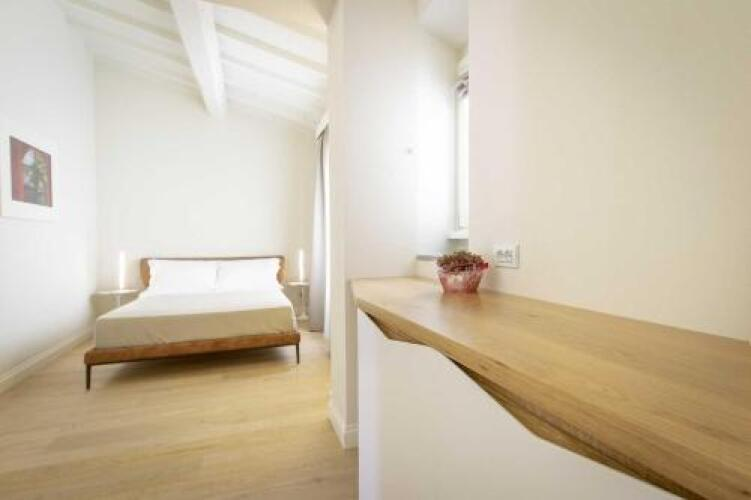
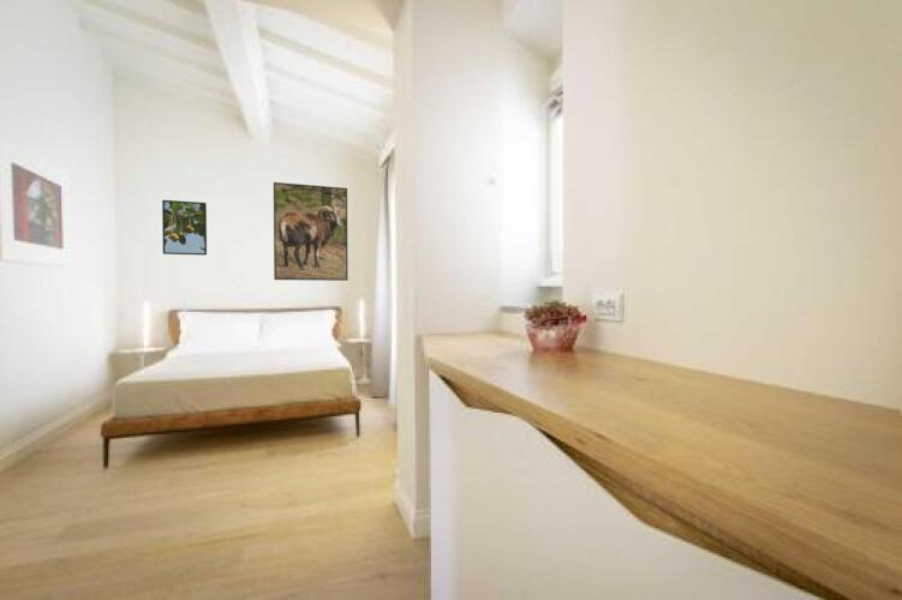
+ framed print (184, 228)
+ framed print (311, 233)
